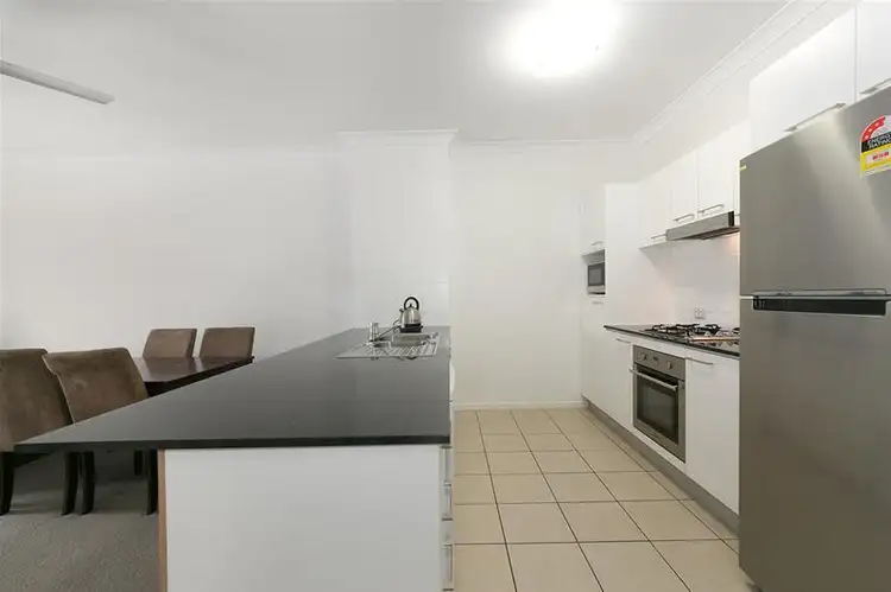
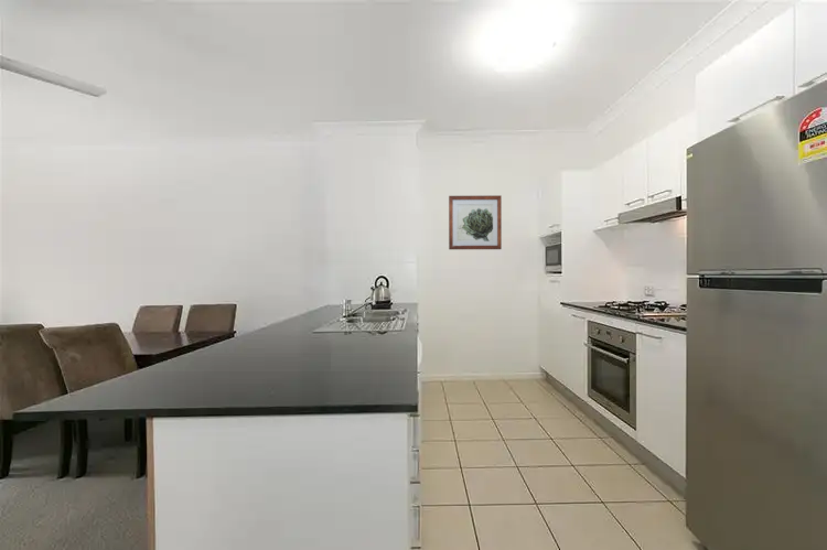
+ wall art (474, 223)
